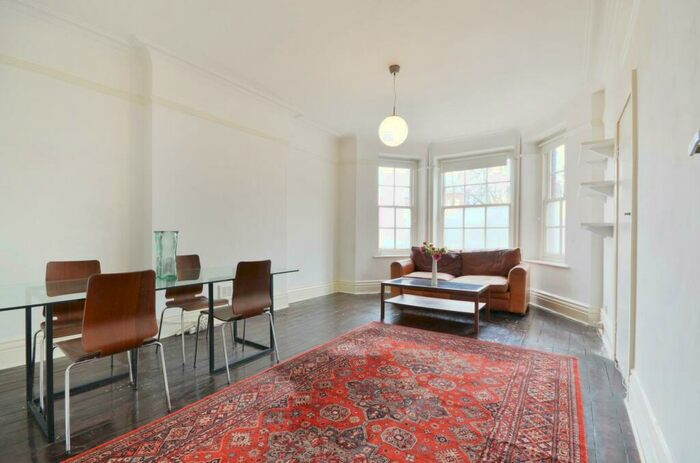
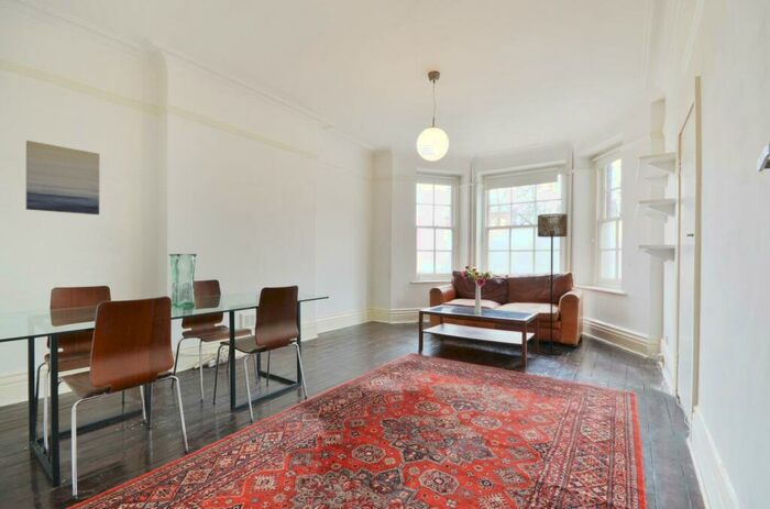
+ floor lamp (551, 284)
+ wall art (64, 179)
